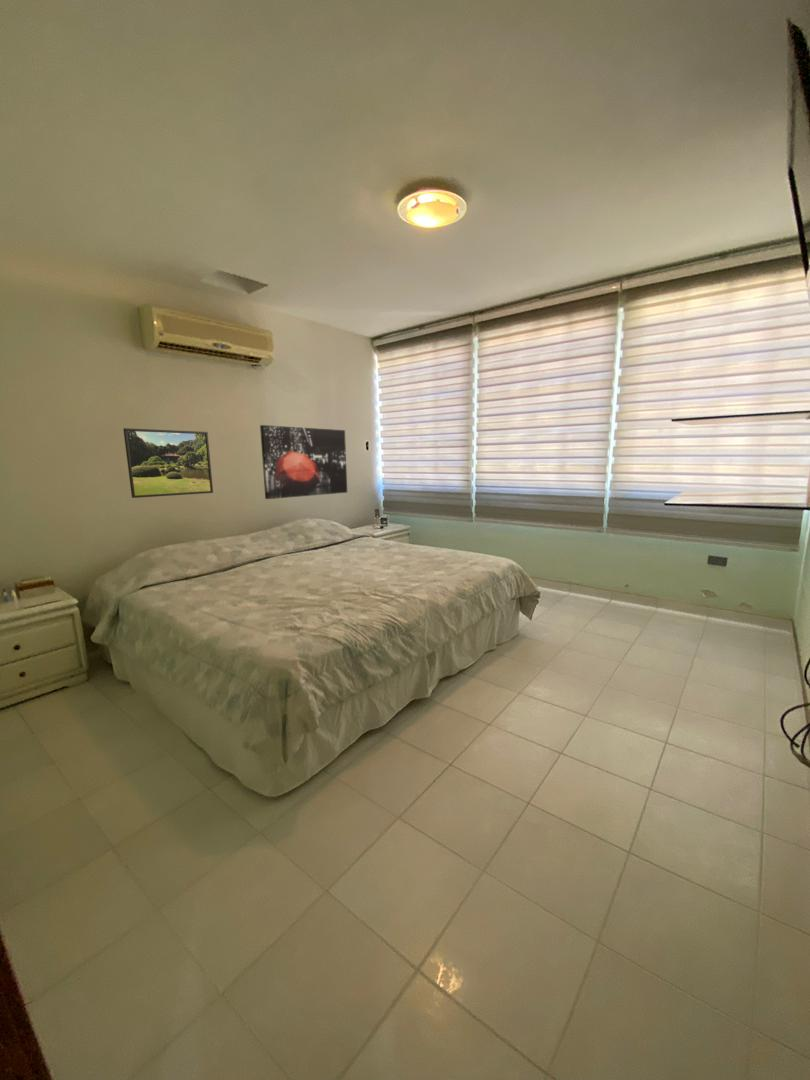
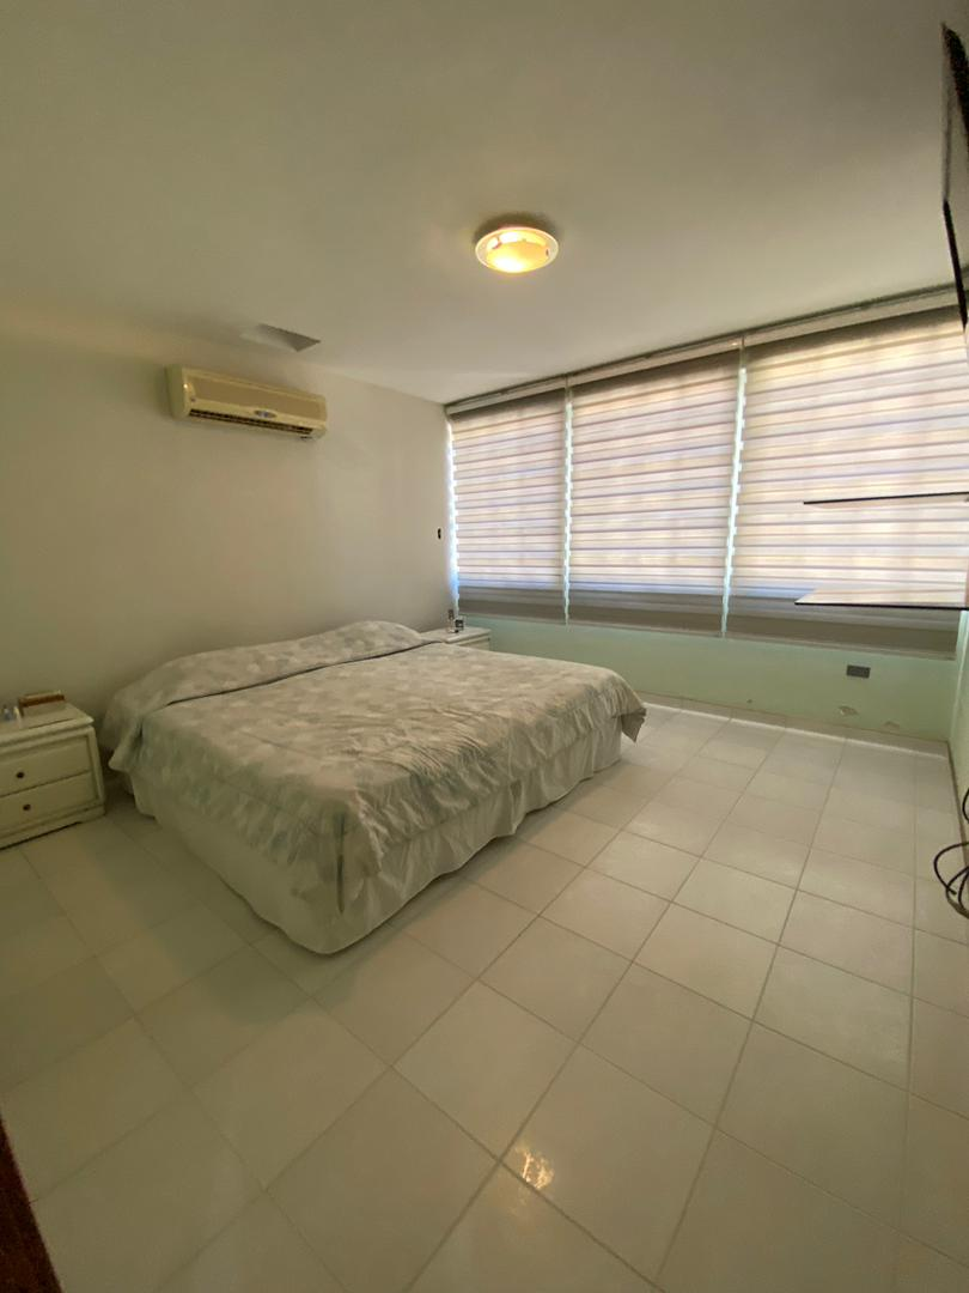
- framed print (171, 463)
- wall art (307, 462)
